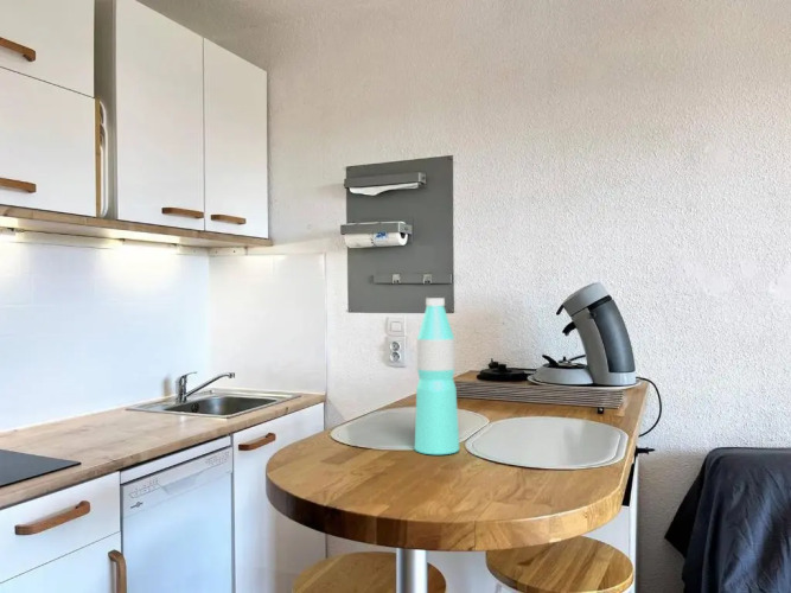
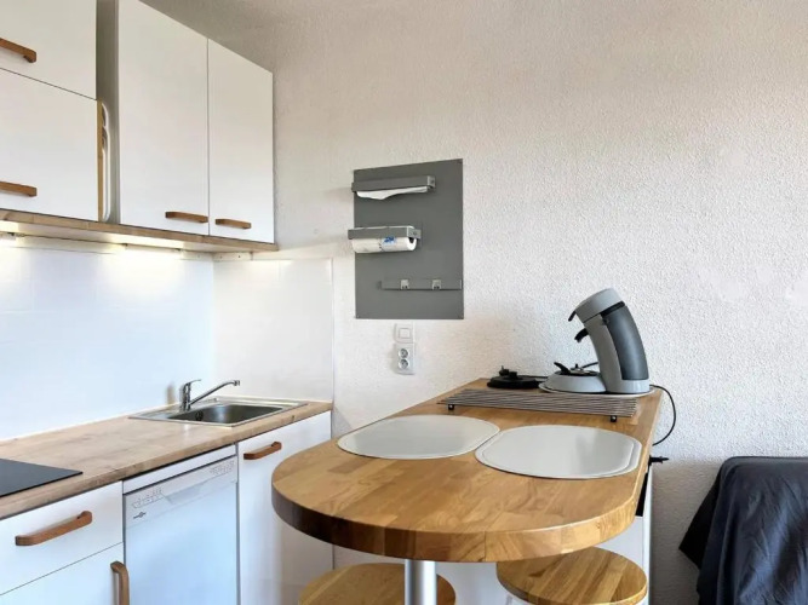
- water bottle (435, 372)
